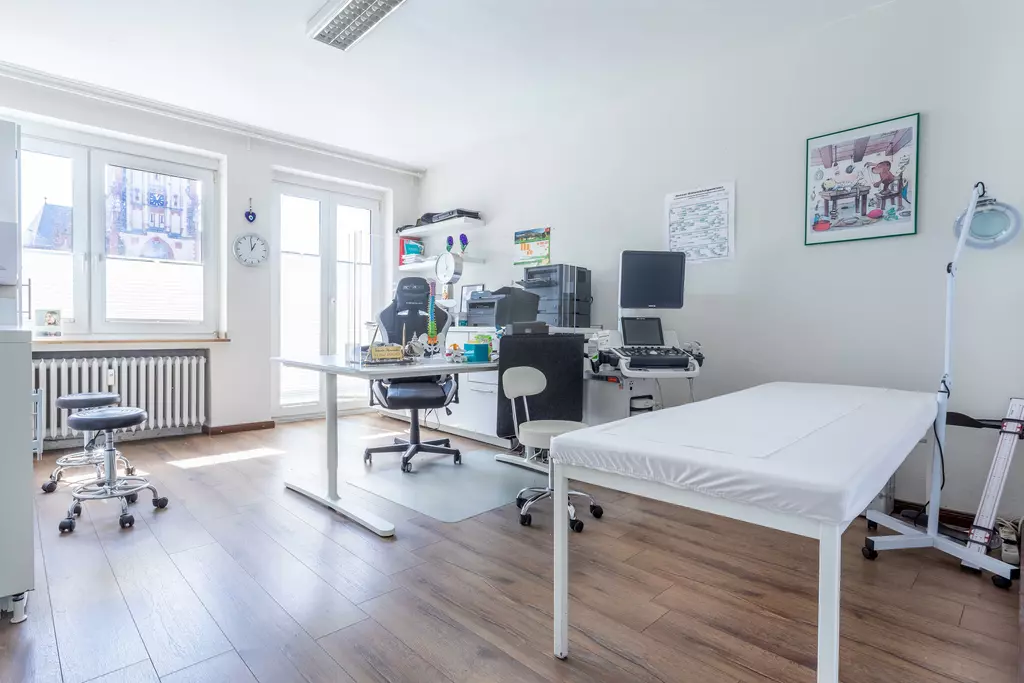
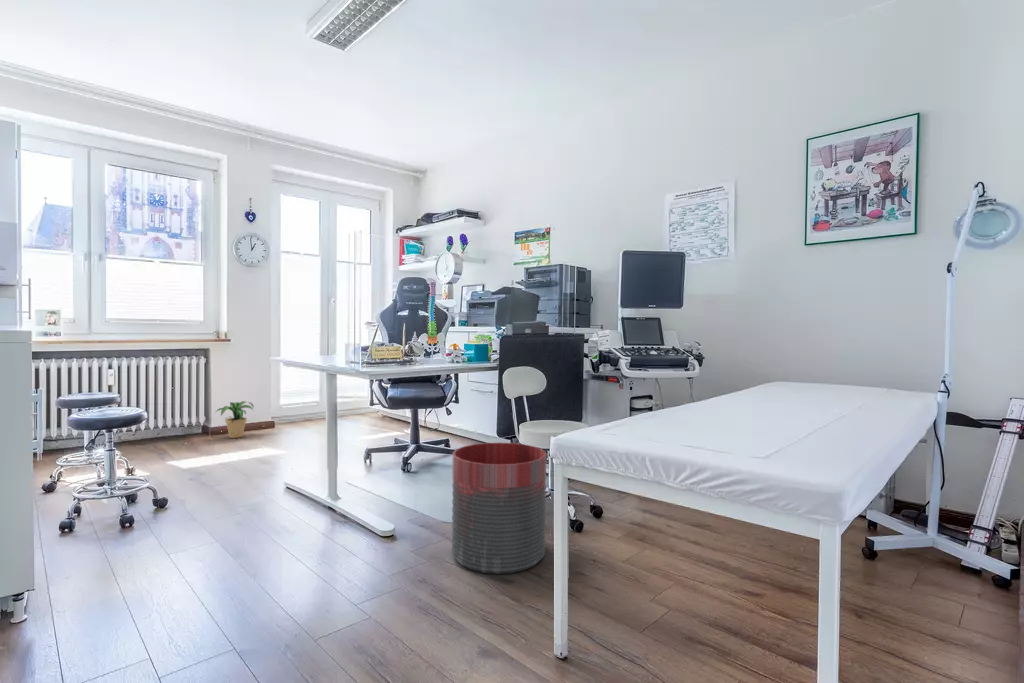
+ trash can (499, 503)
+ potted plant (236, 419)
